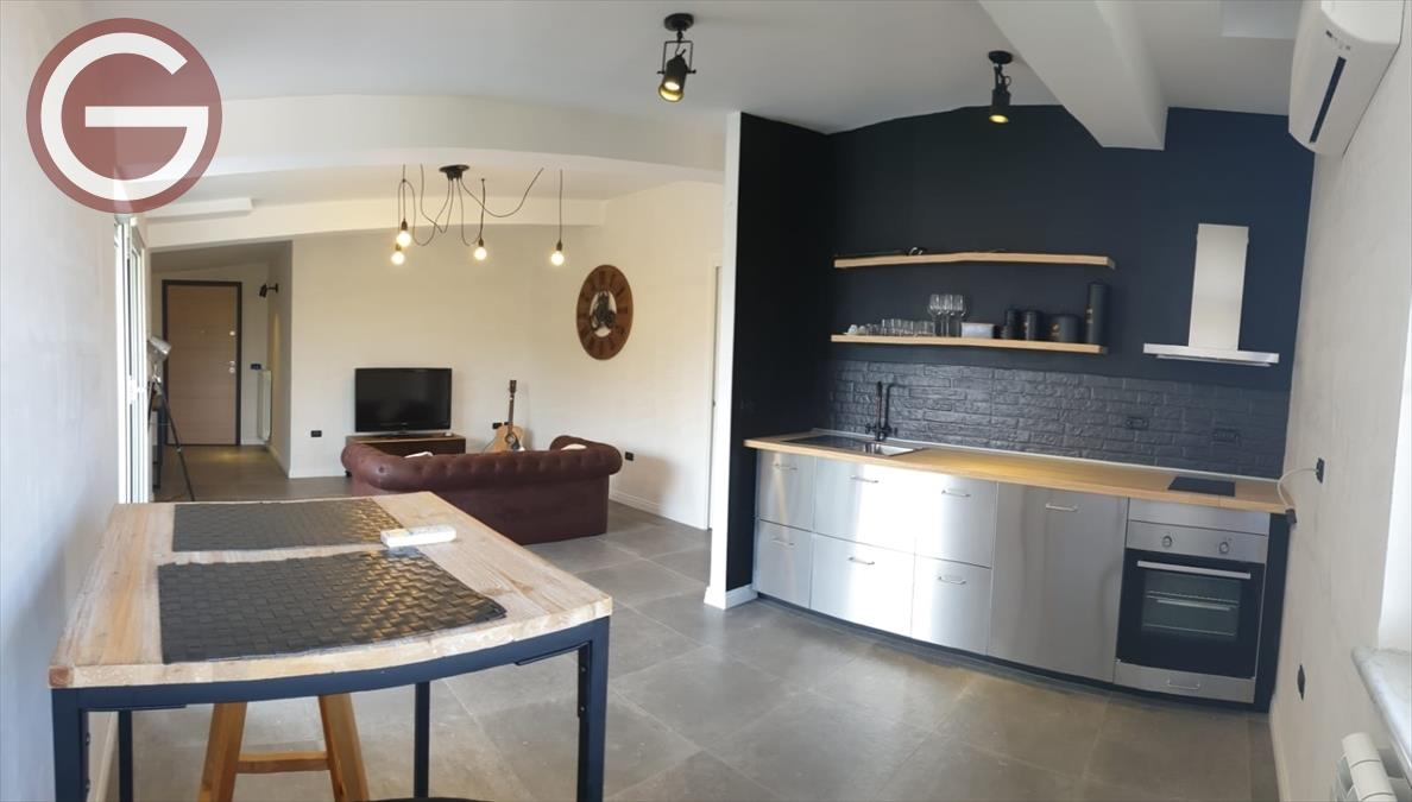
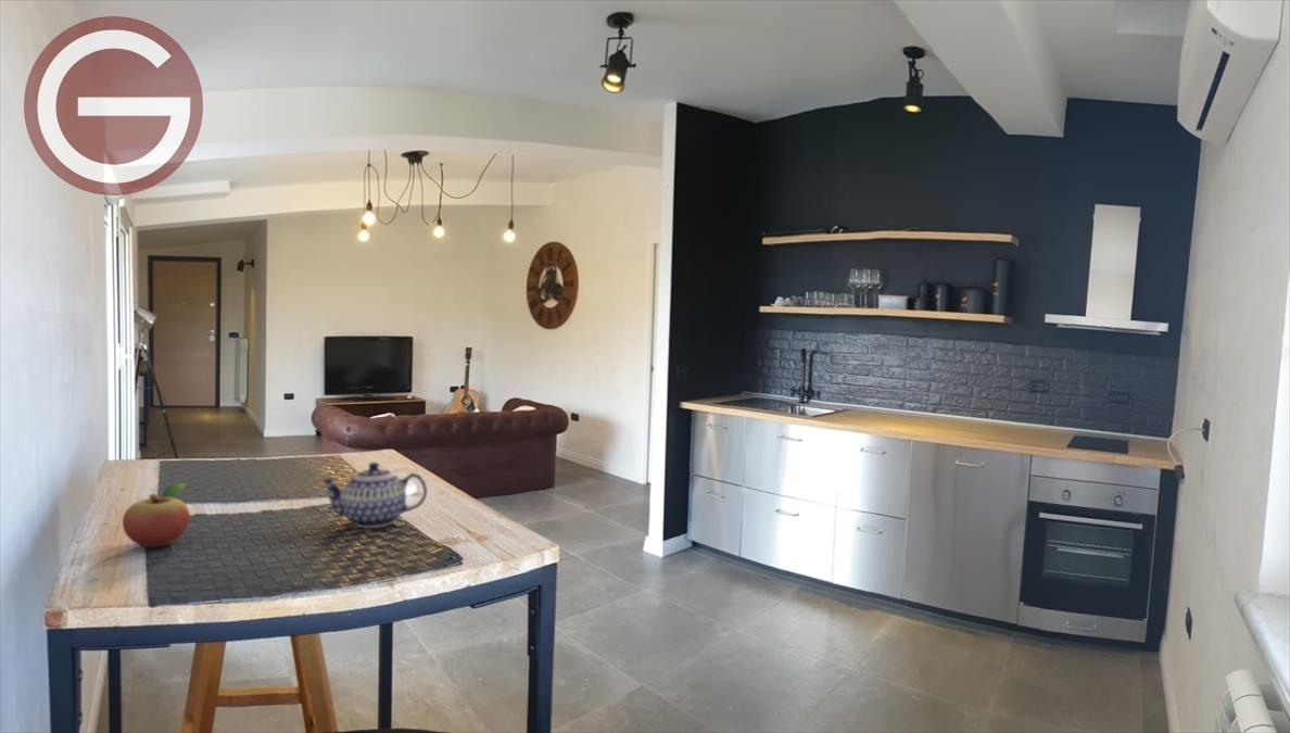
+ teapot (375, 492)
+ fruit (156, 515)
